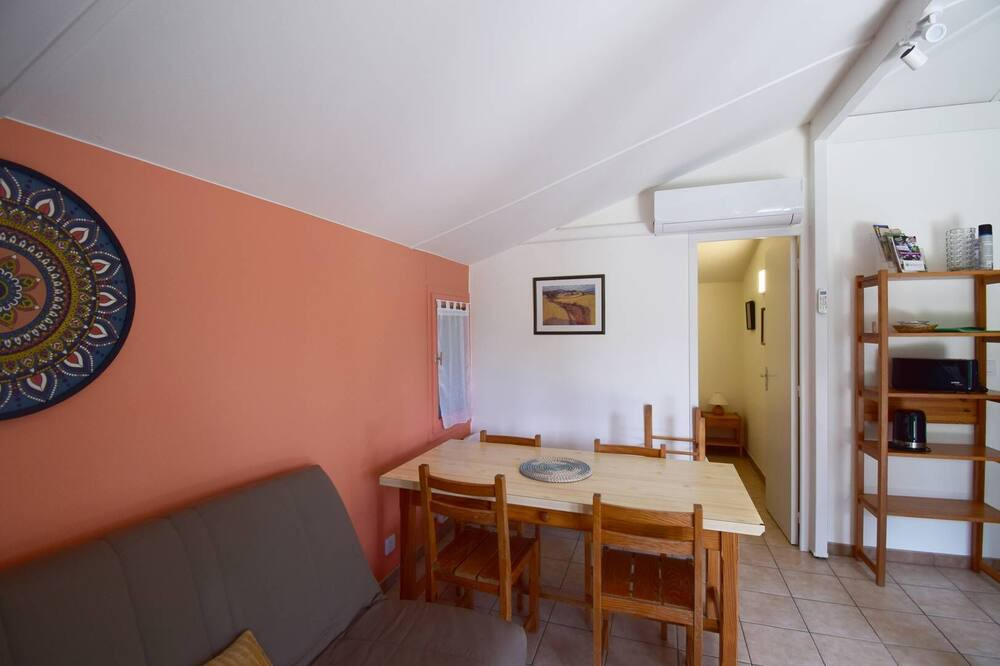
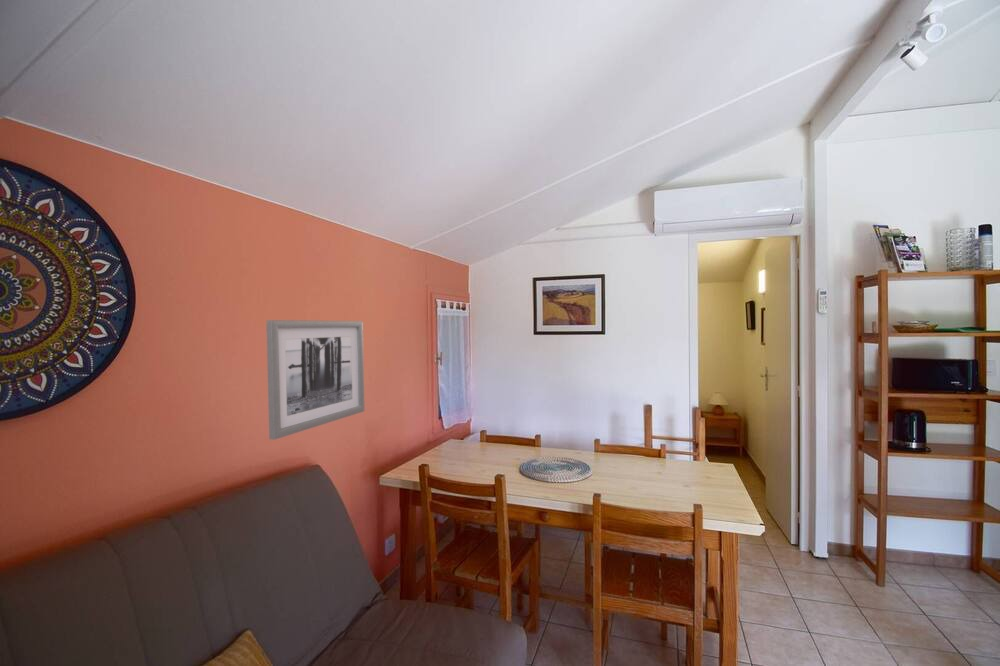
+ wall art (322, 372)
